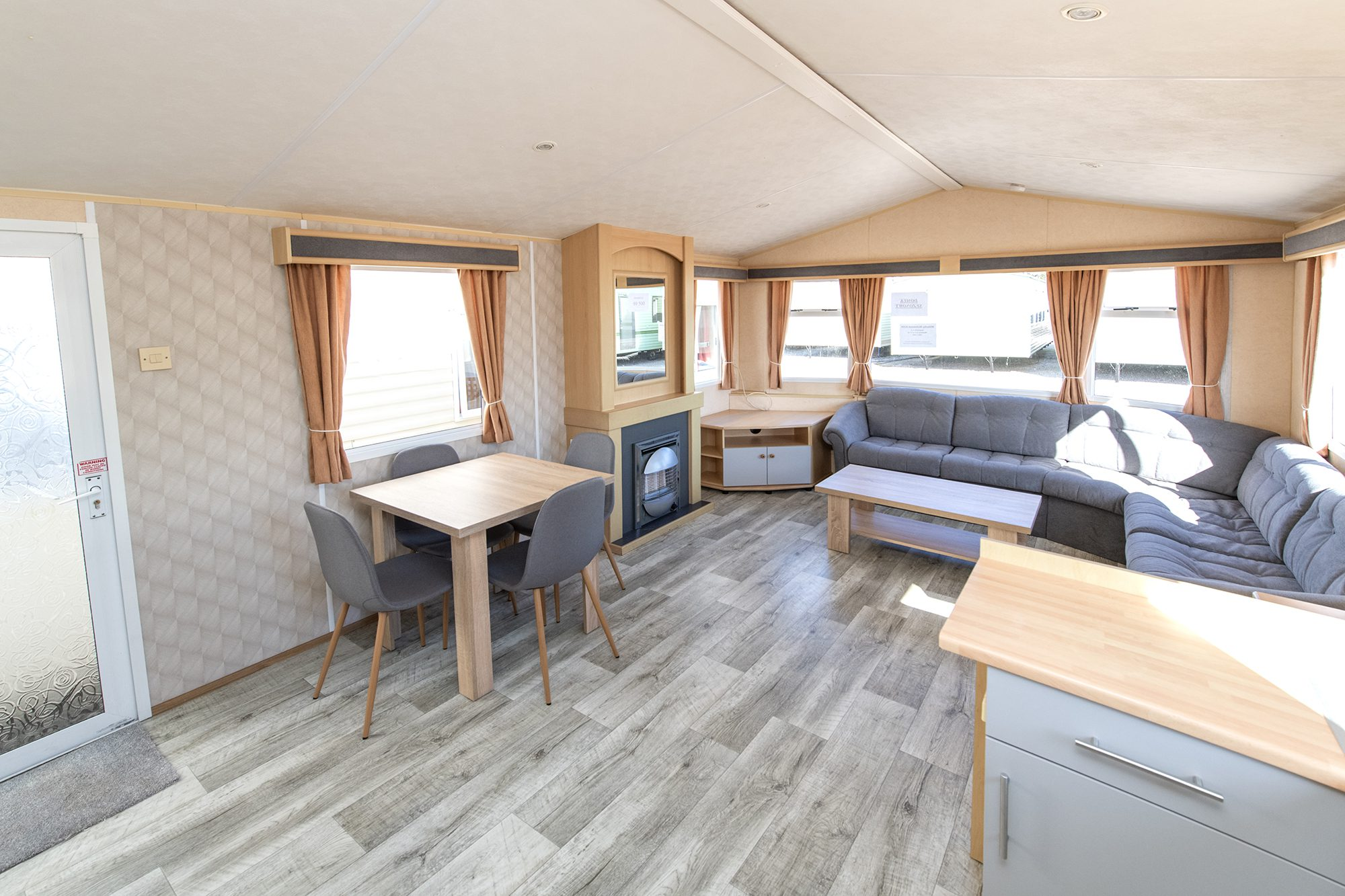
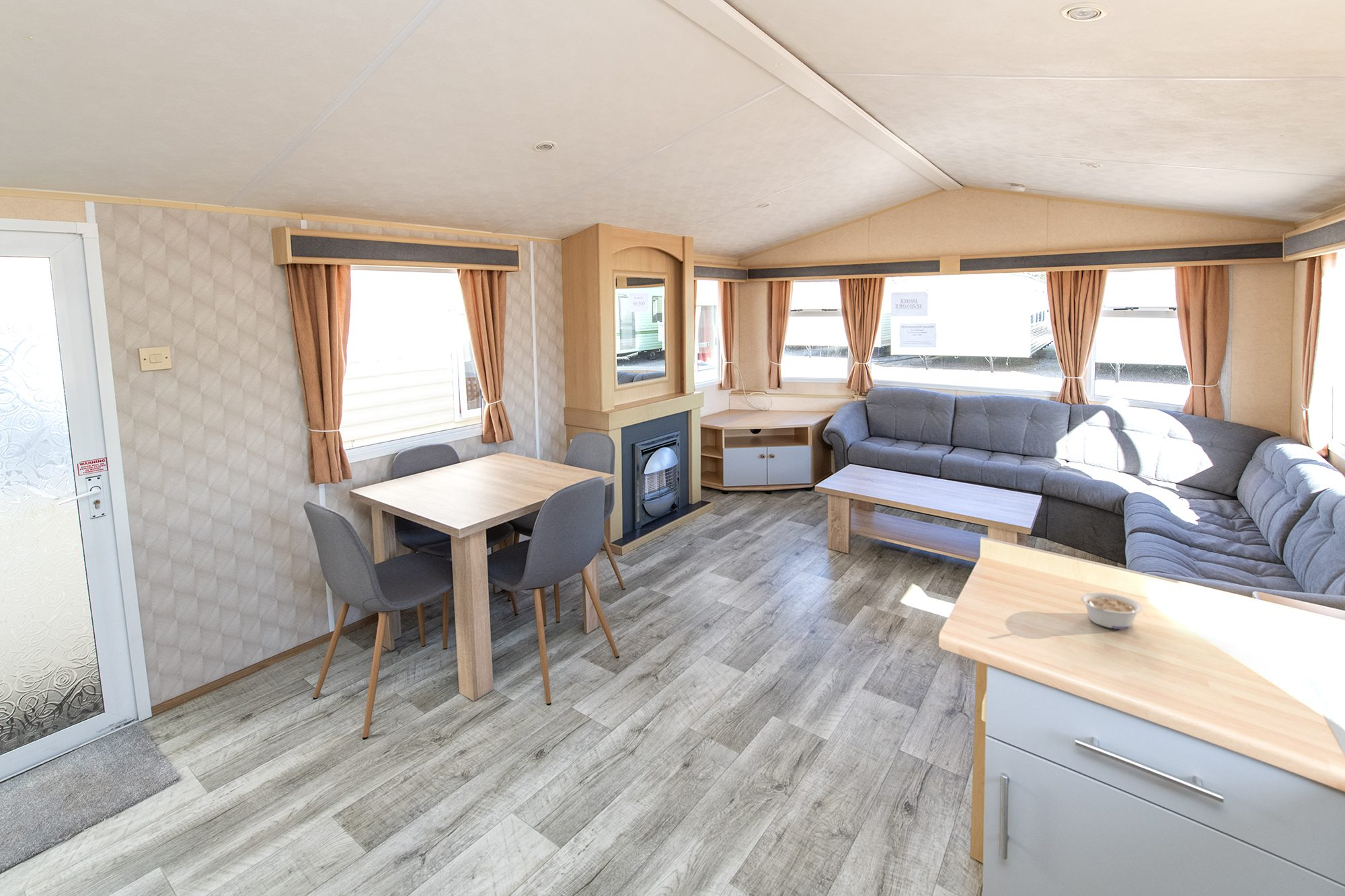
+ legume (1111, 610)
